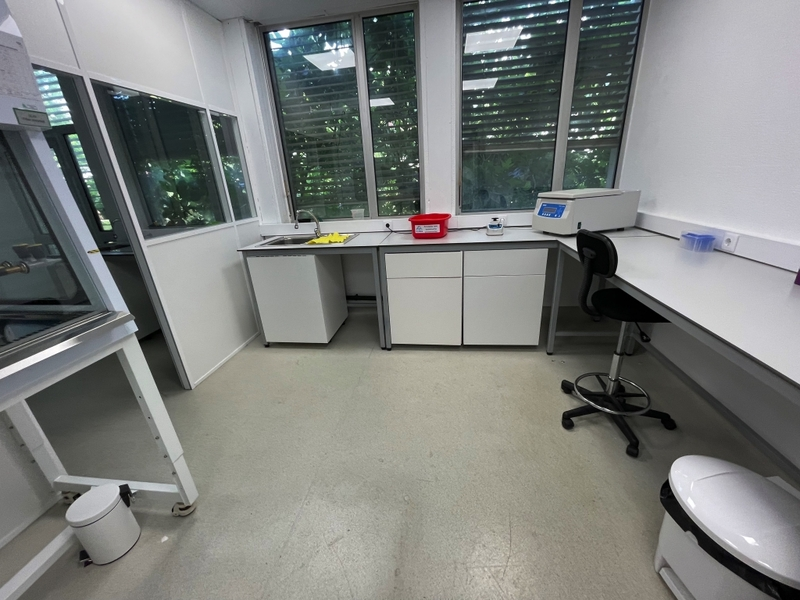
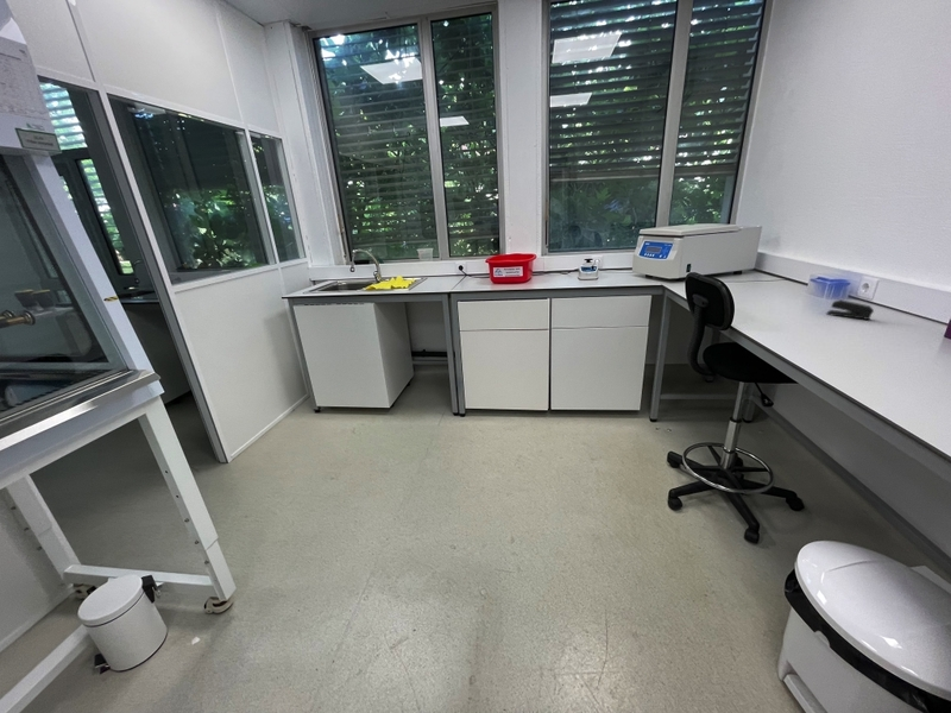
+ stapler (850, 308)
